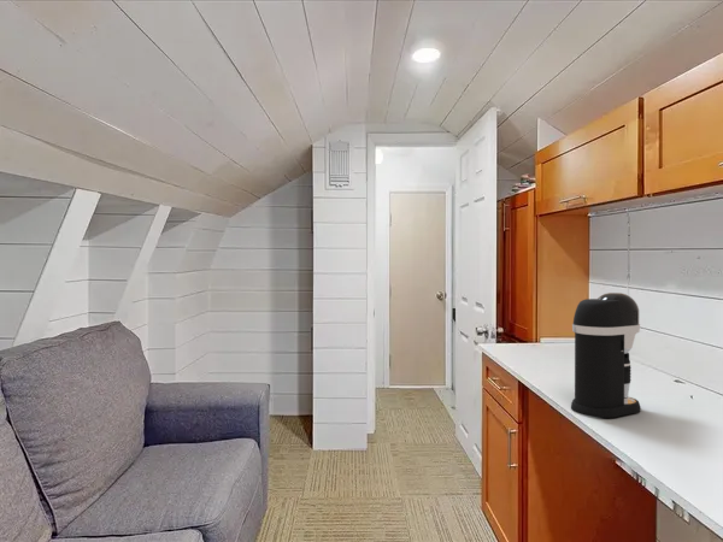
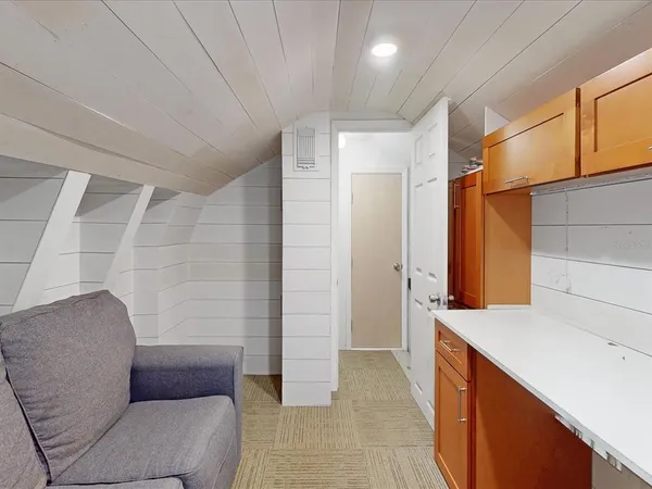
- coffee maker (605, 350)
